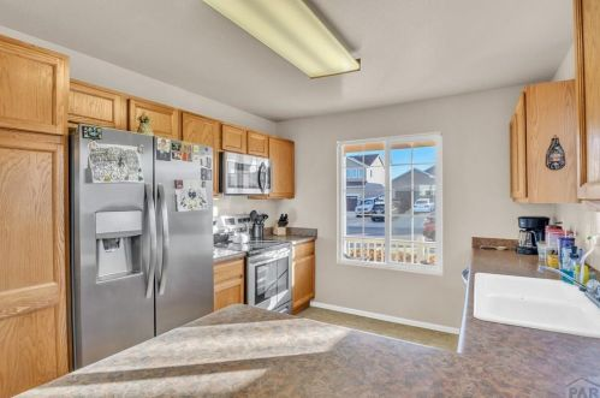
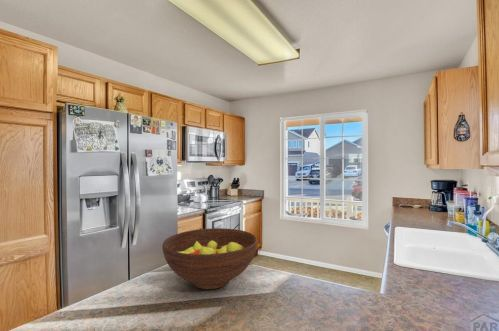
+ fruit bowl (211, 260)
